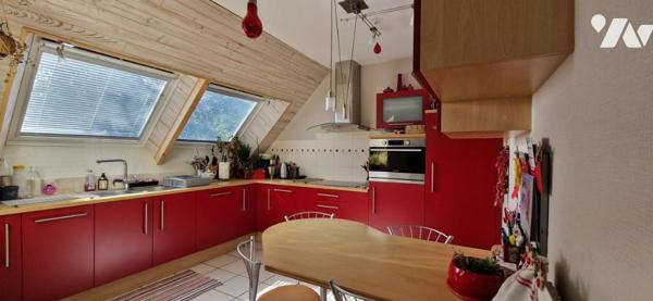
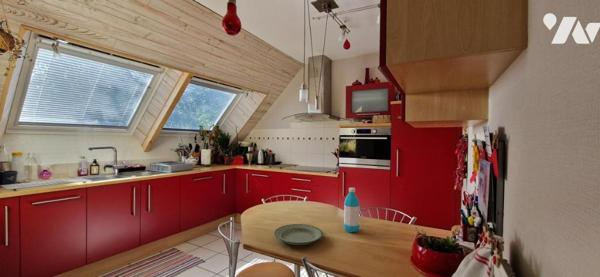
+ water bottle (351, 209)
+ plate (298, 235)
